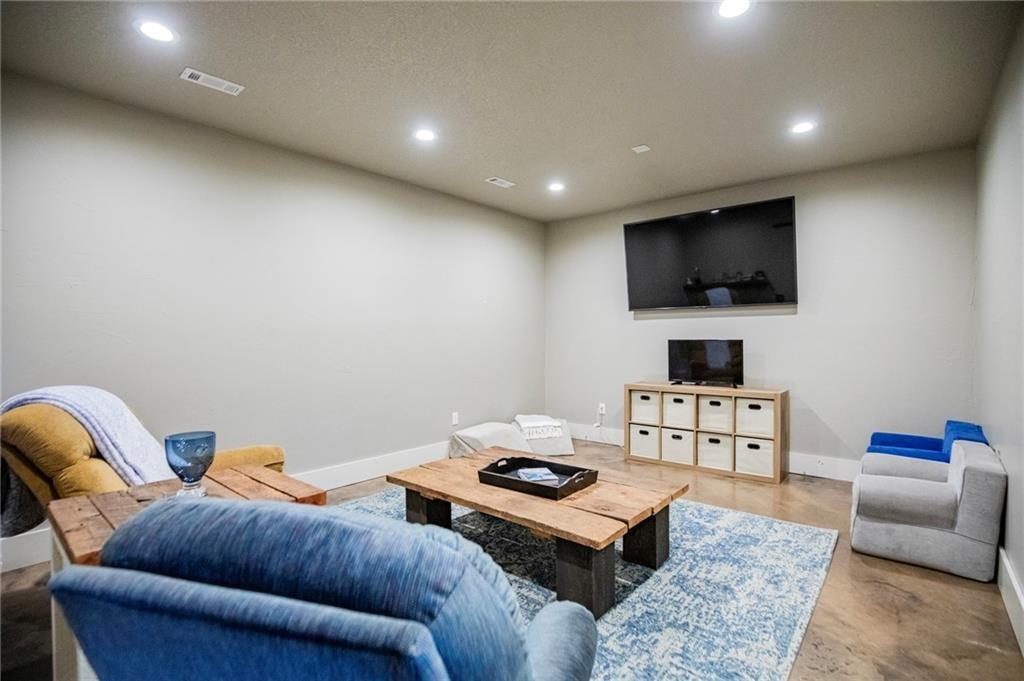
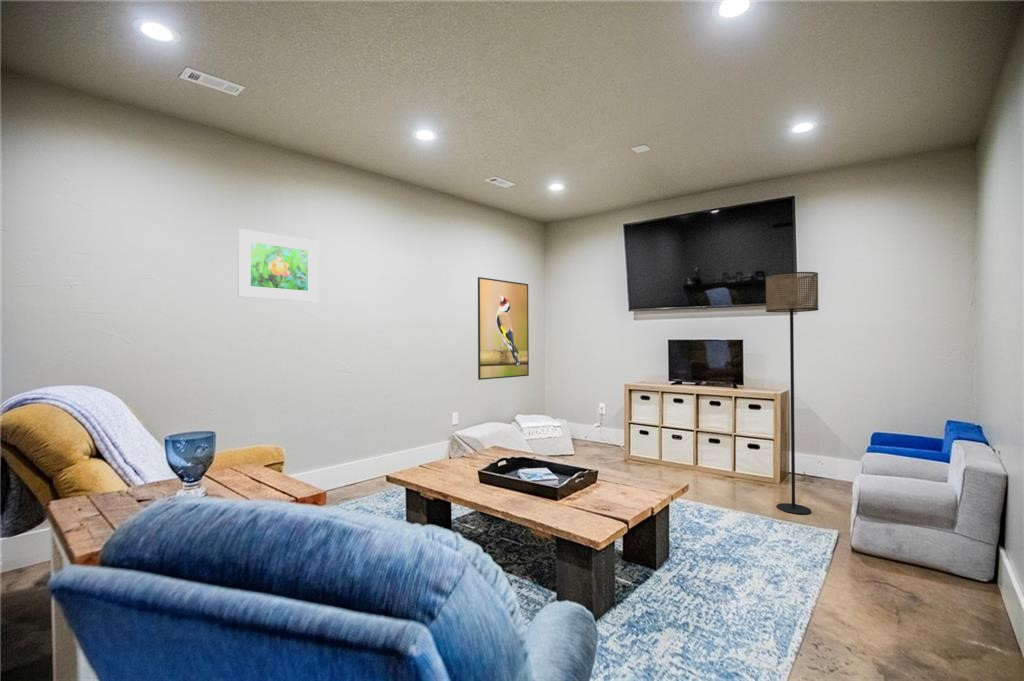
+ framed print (280, 267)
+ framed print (504, 329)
+ floor lamp (792, 391)
